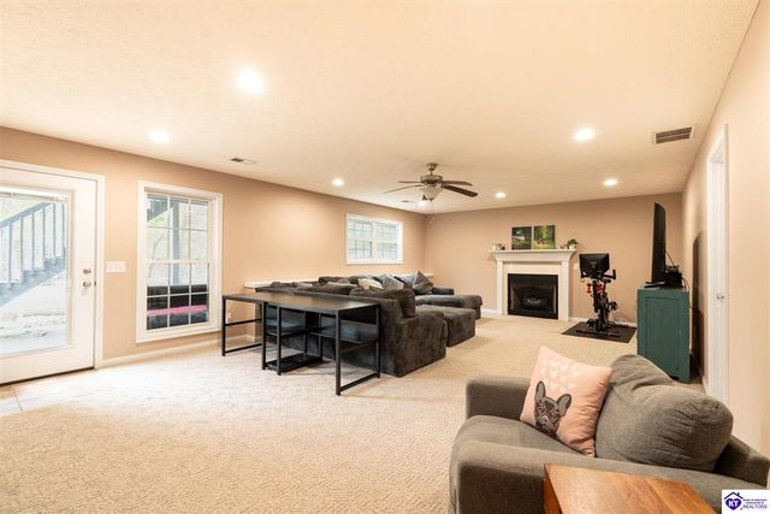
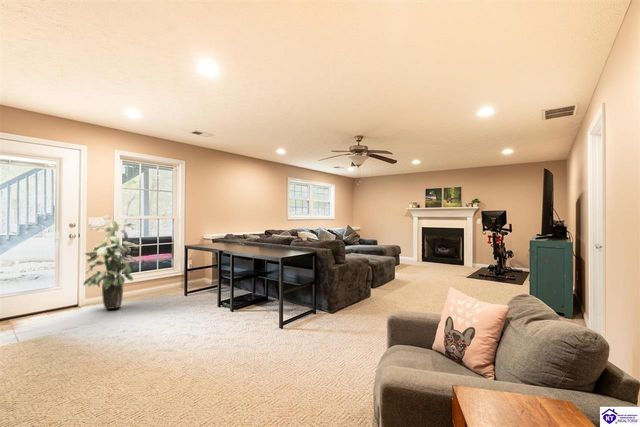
+ indoor plant (110, 261)
